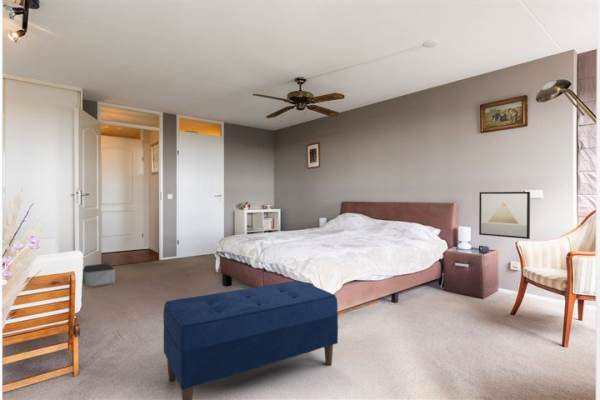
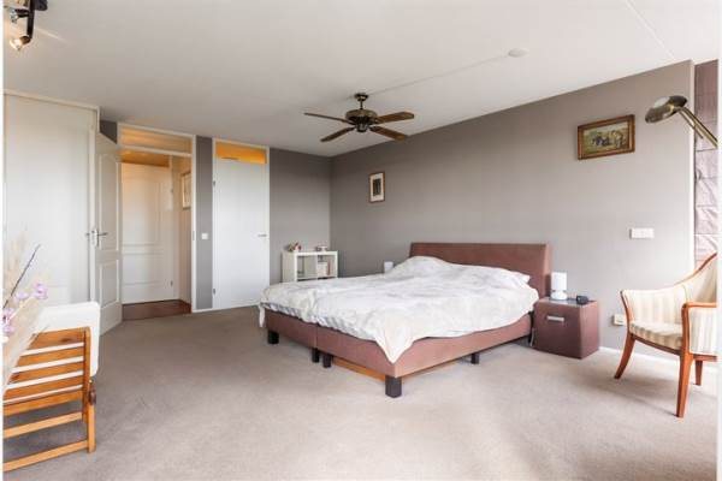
- bench (253, 334)
- wall art (503, 214)
- storage bin (97, 274)
